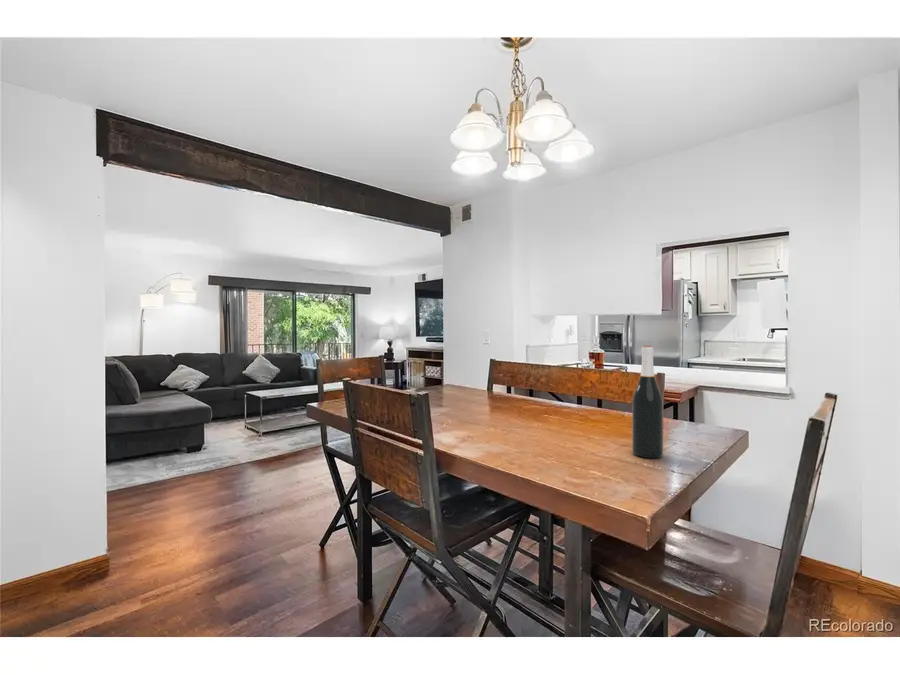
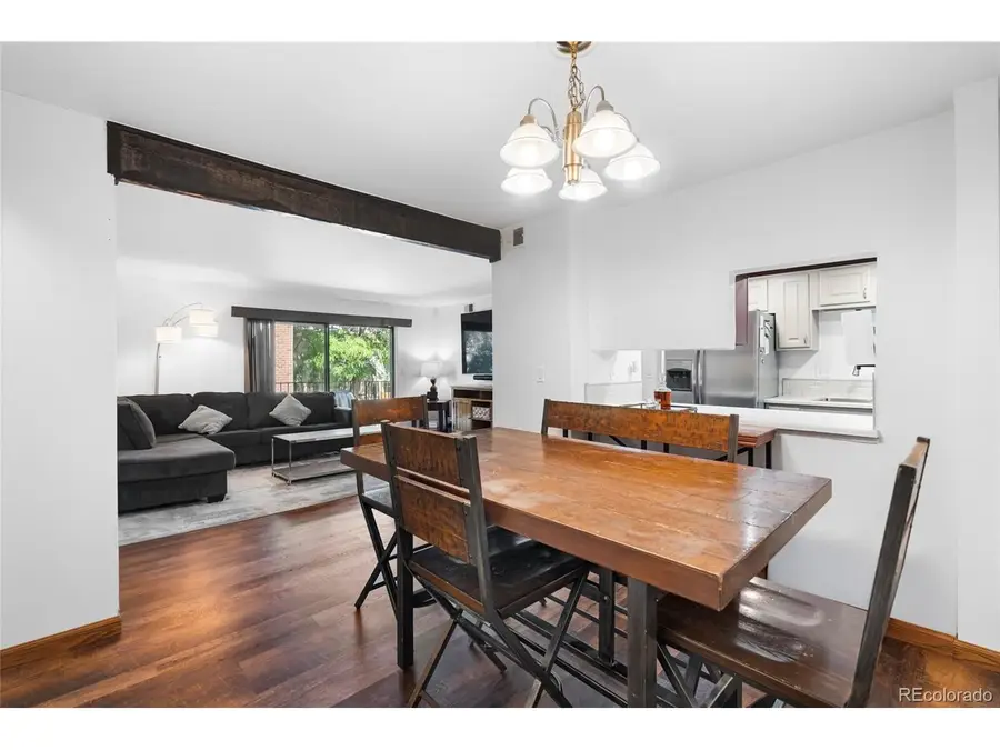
- wine bottle (647, 400)
